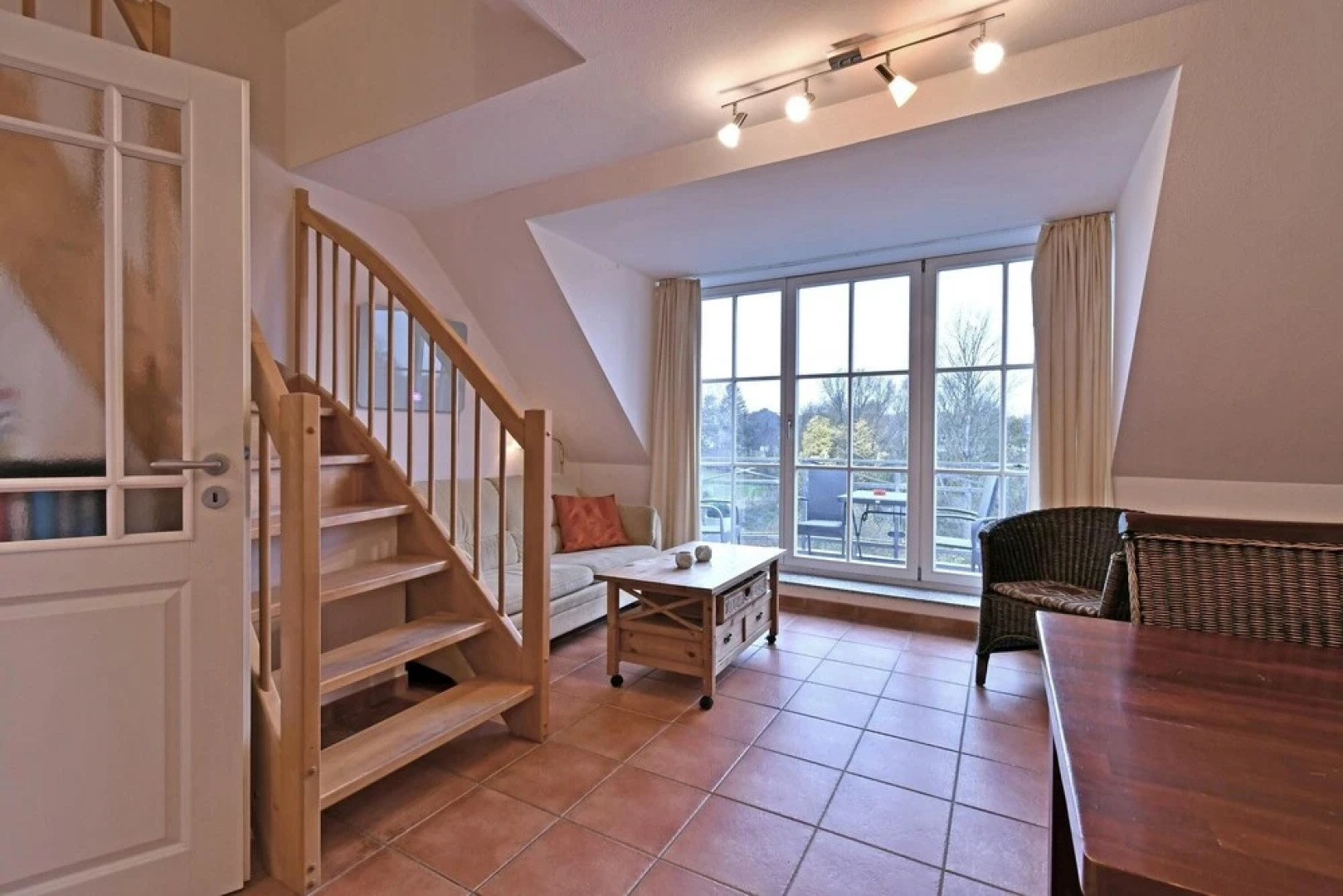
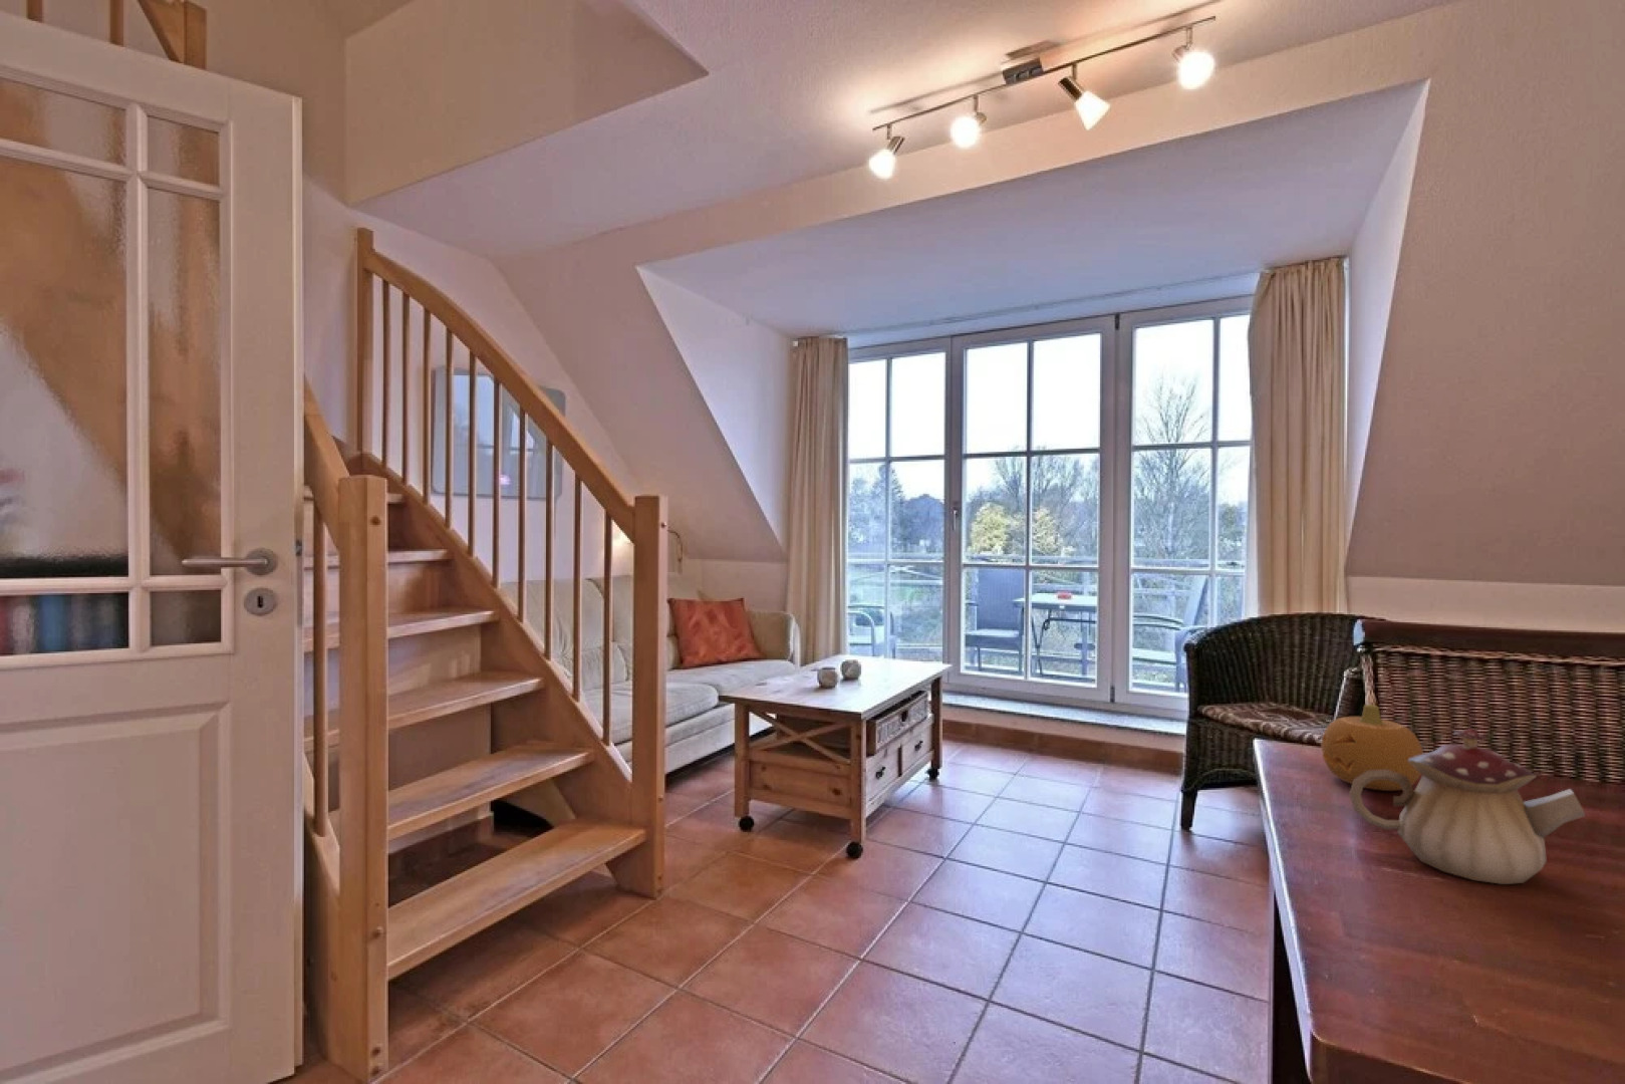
+ fruit (1370, 743)
+ teapot (1458, 794)
